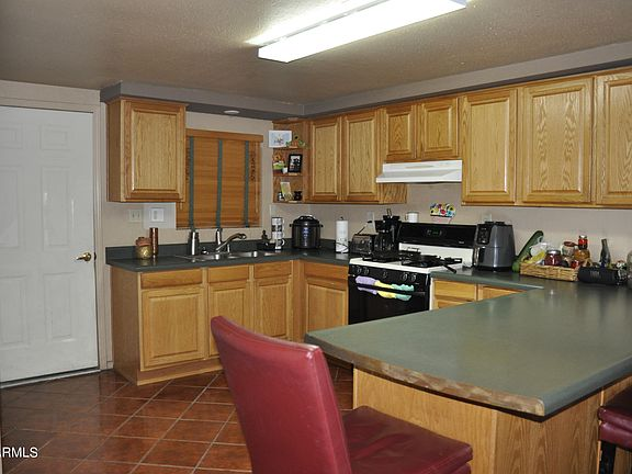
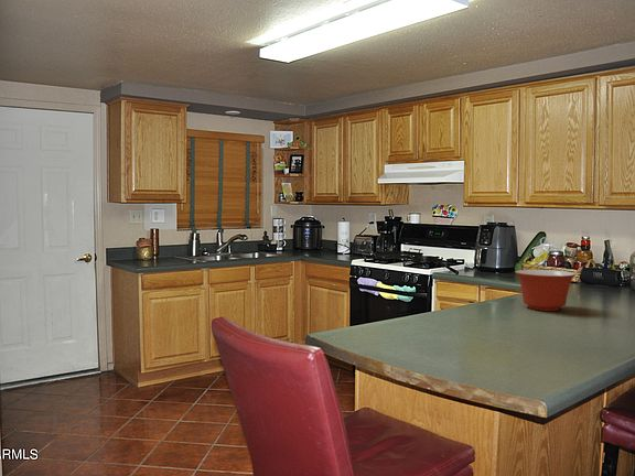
+ mixing bowl (543, 290)
